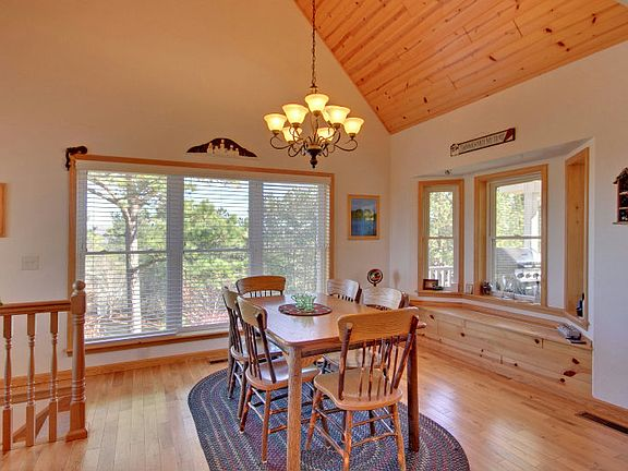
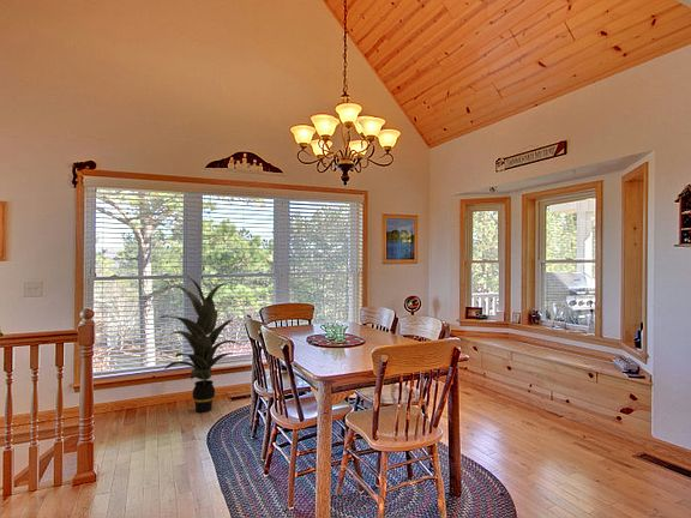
+ indoor plant (198, 342)
